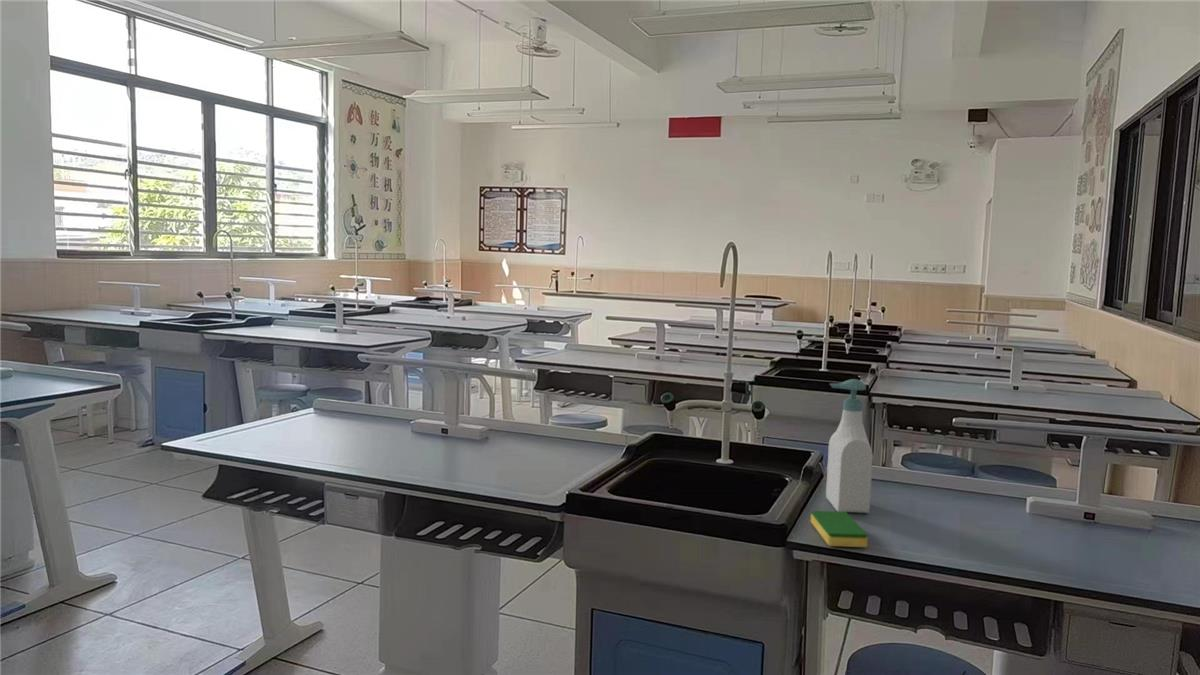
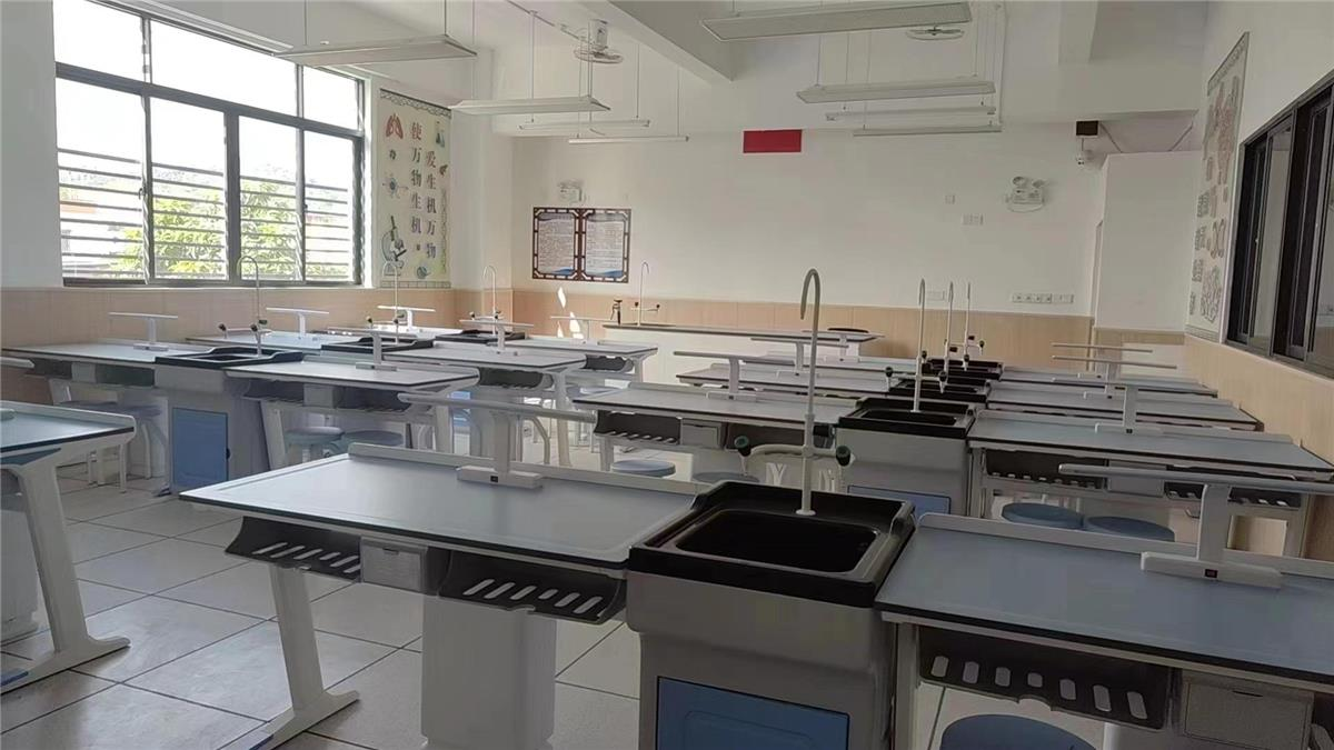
- soap bottle (846, 442)
- dish sponge (837, 528)
